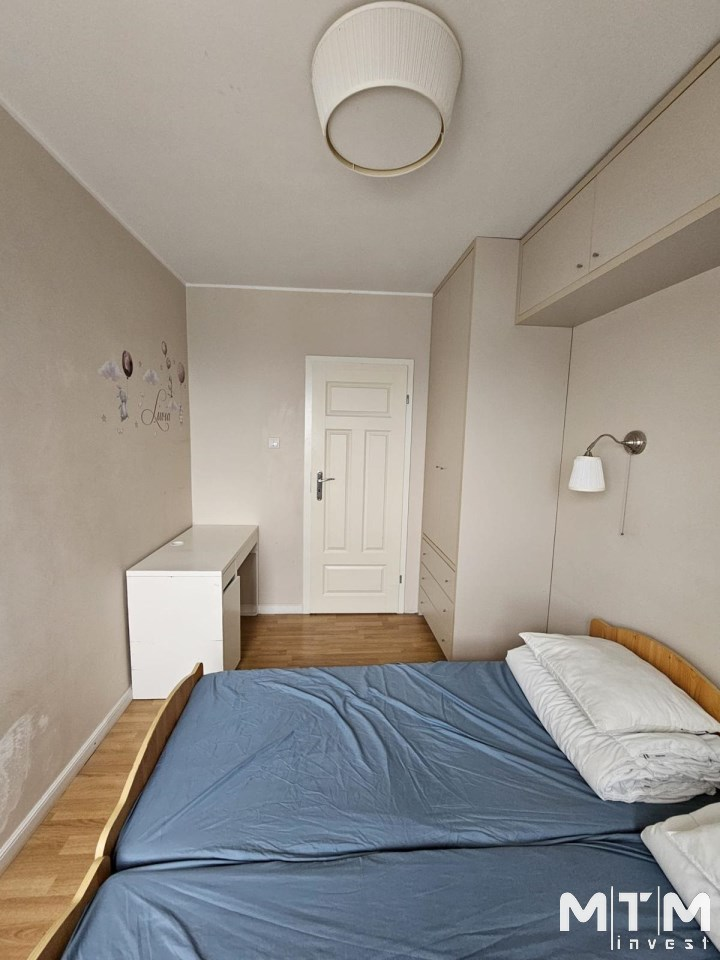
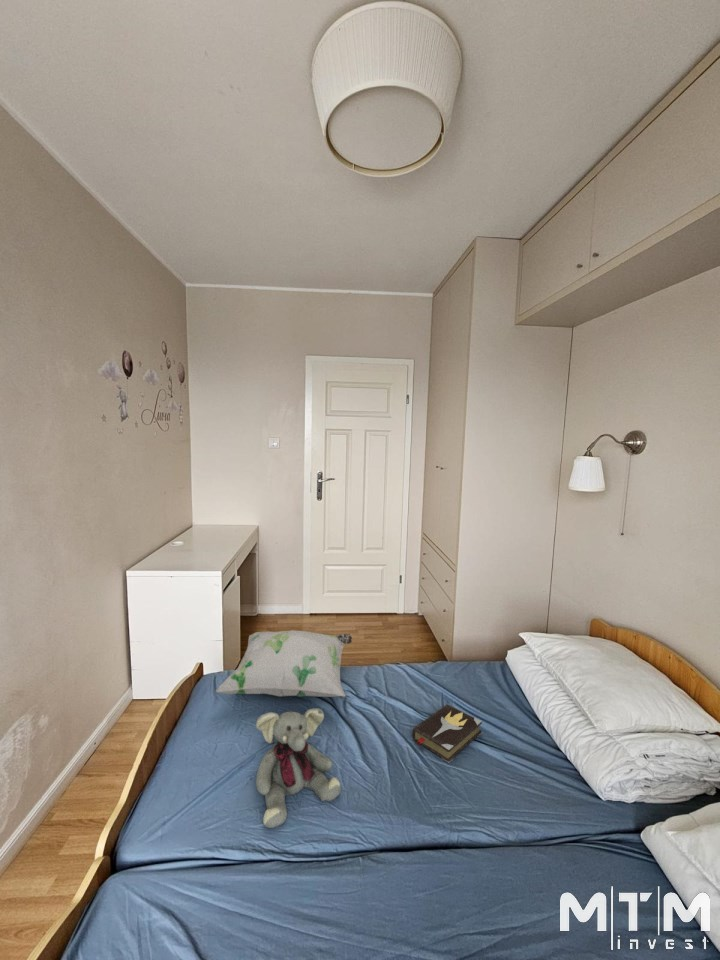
+ decorative pillow (292, 659)
+ plush elephant (293, 749)
+ hardback book (447, 729)
